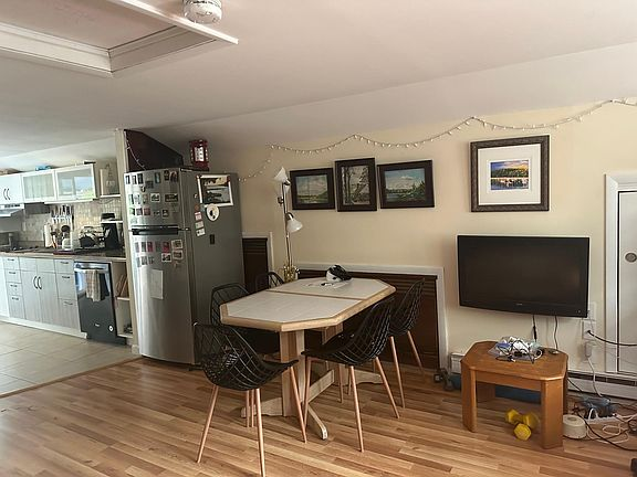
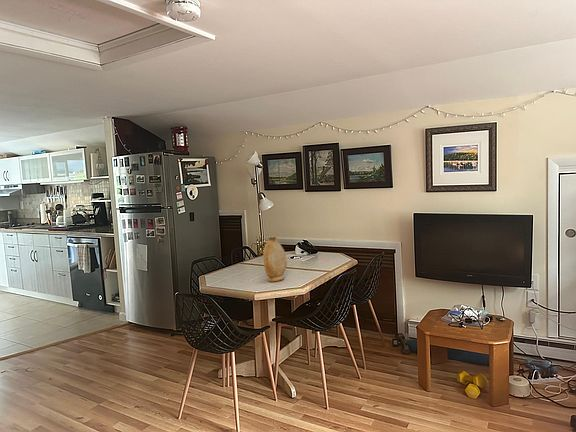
+ vase (275, 258)
